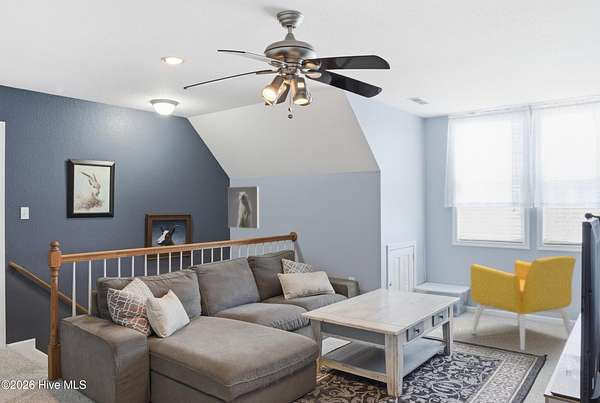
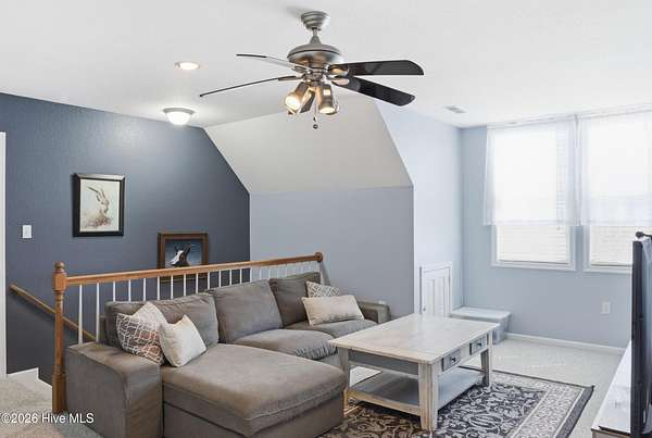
- armchair (525, 295)
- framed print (243, 207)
